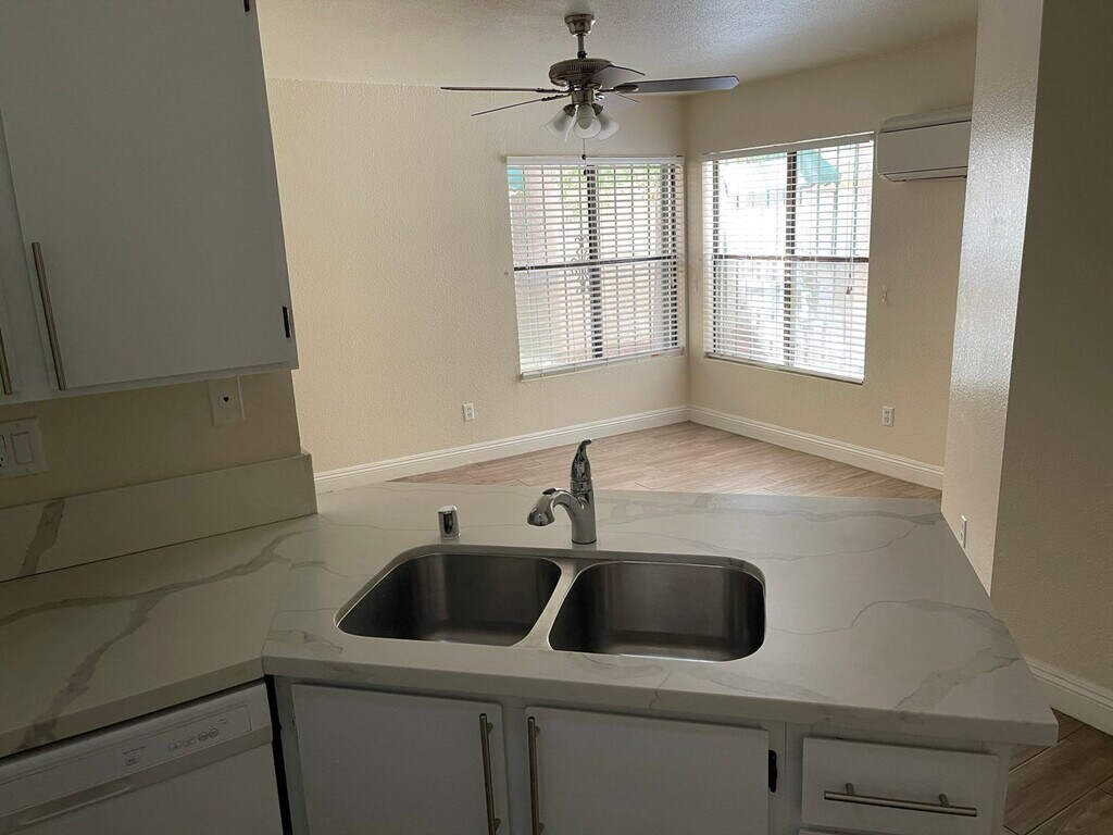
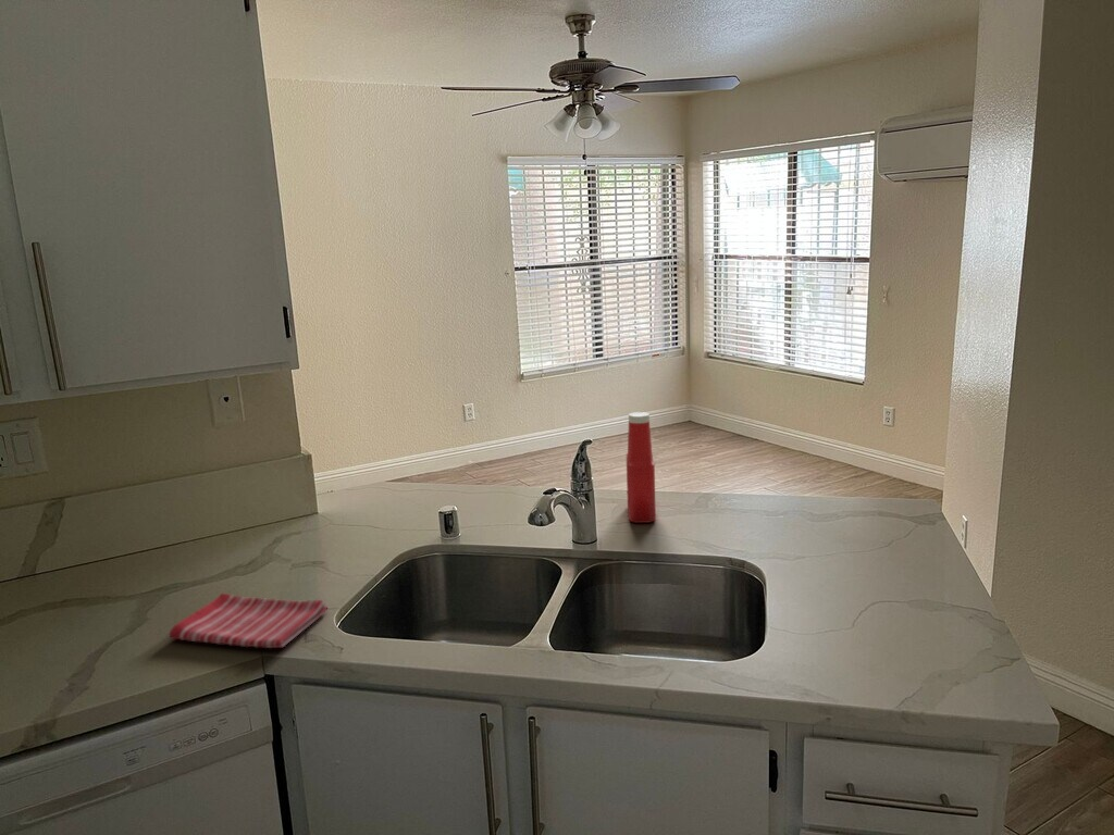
+ soap bottle (640, 464)
+ dish towel (249, 619)
